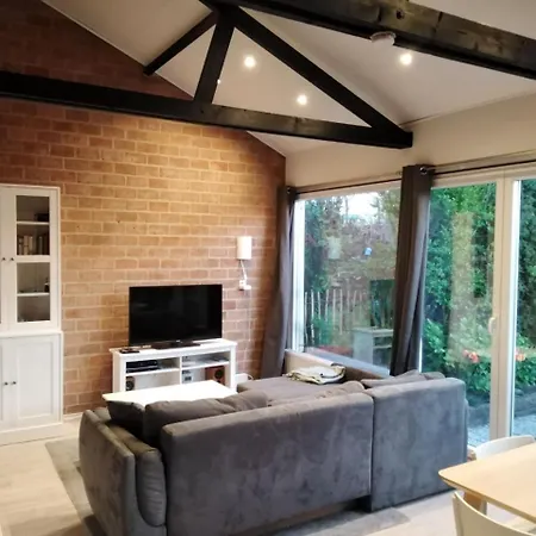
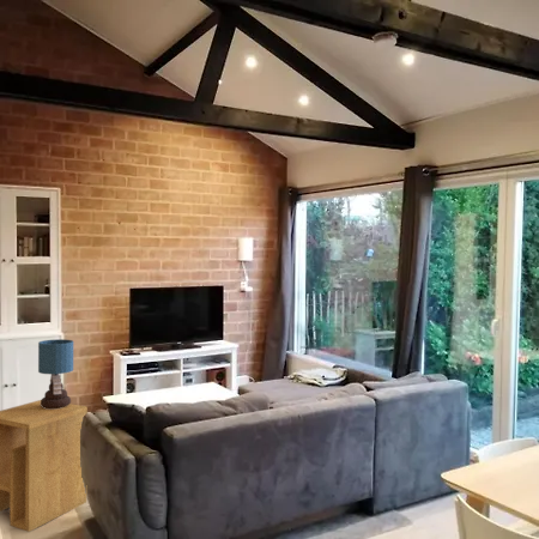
+ side table (36, 460)
+ table lamp (55, 373)
